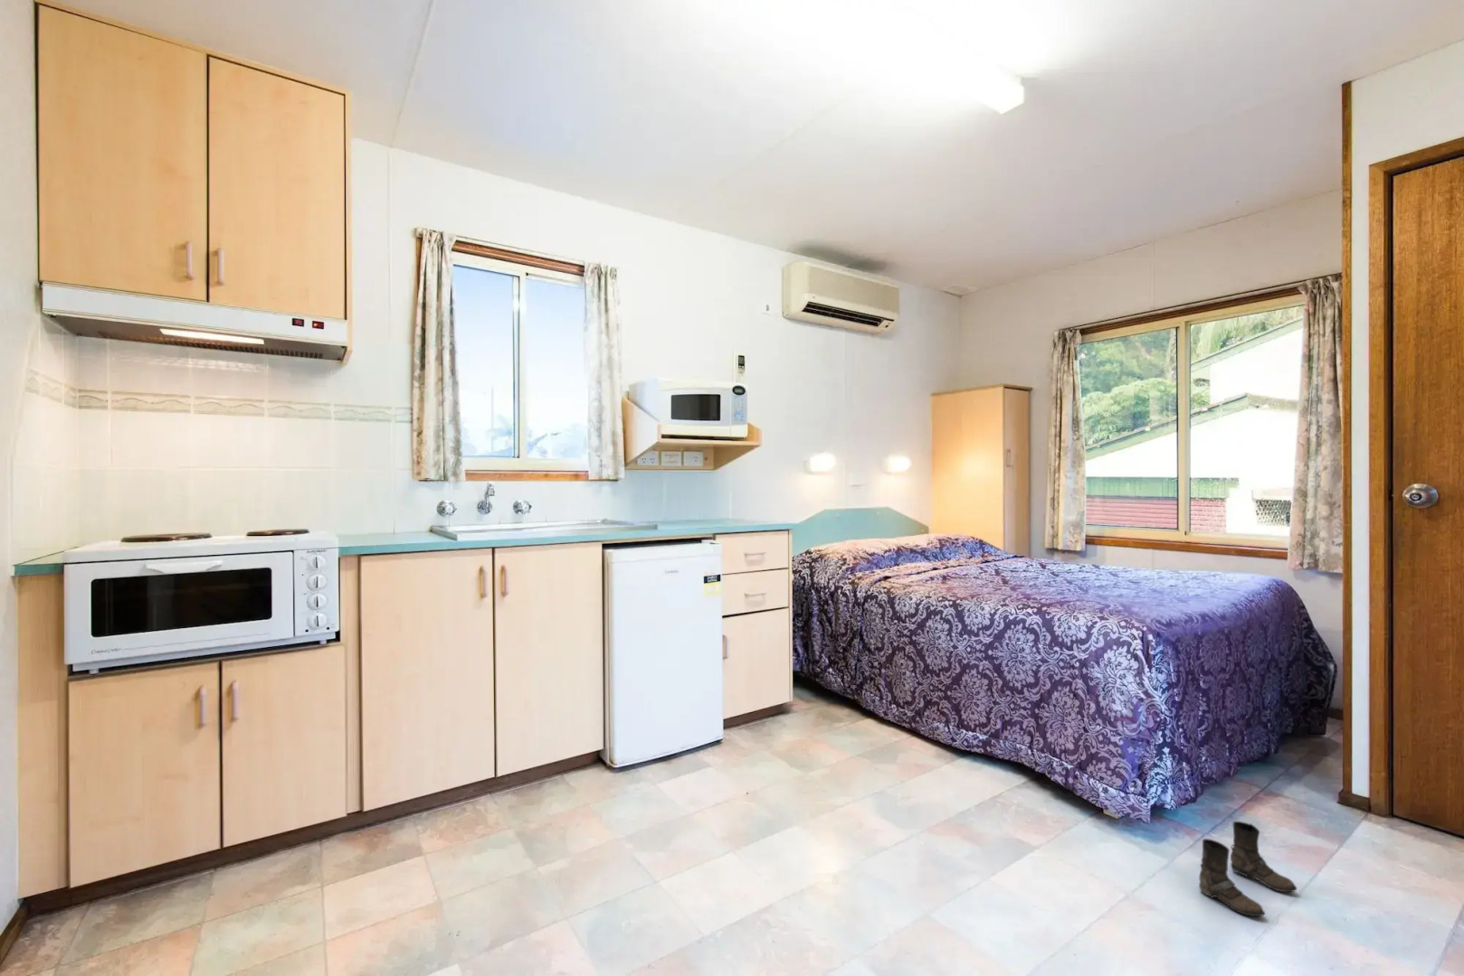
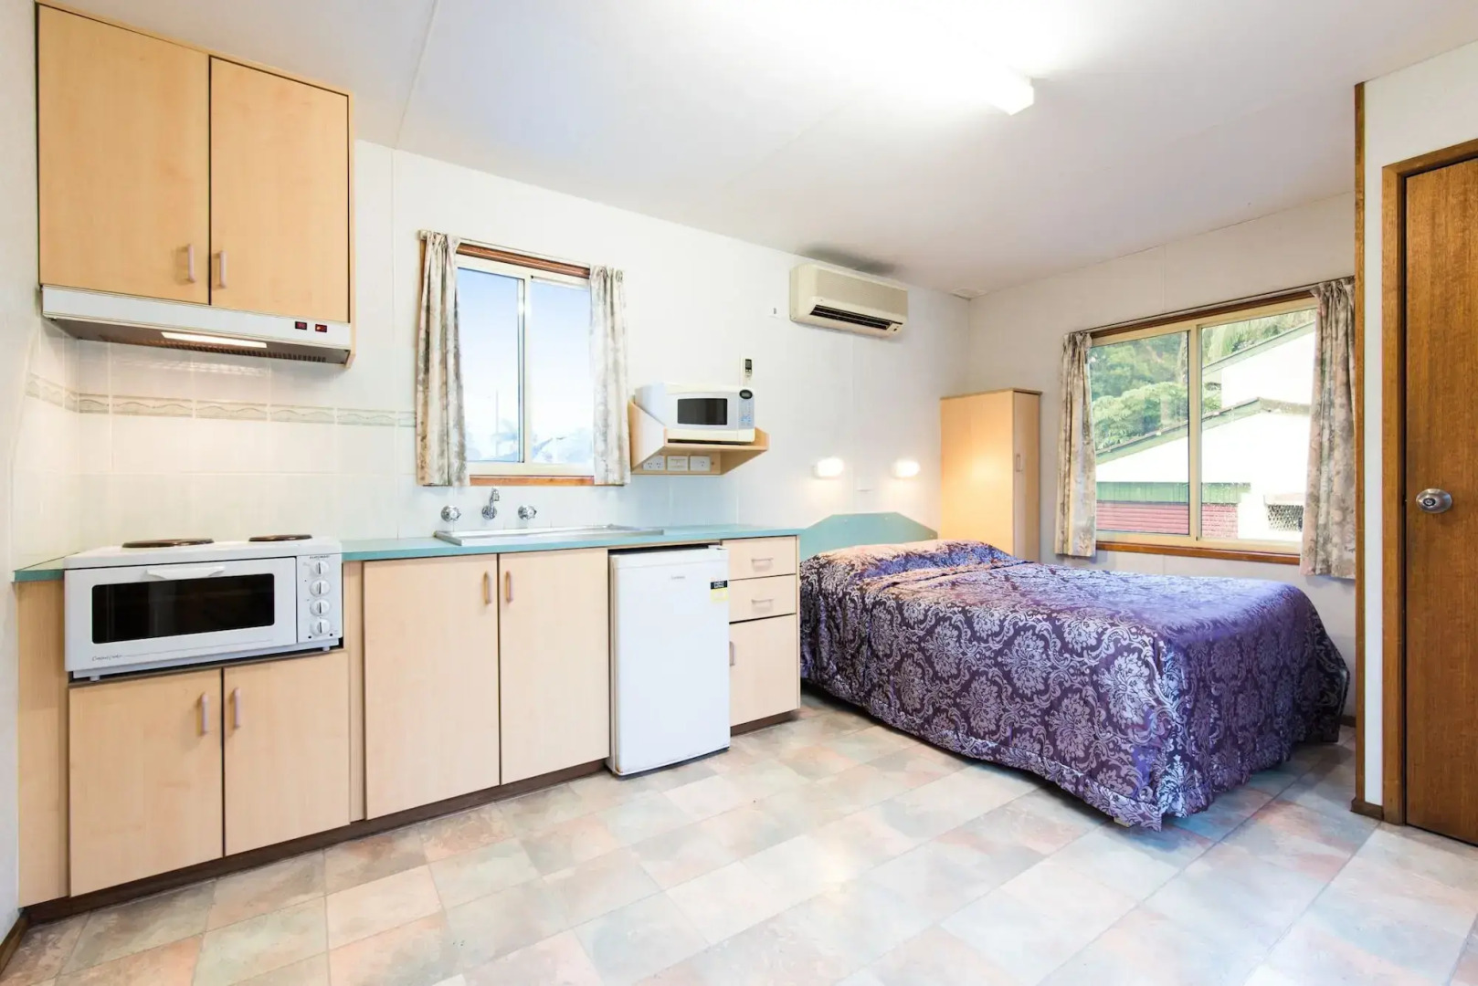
- boots (1247, 867)
